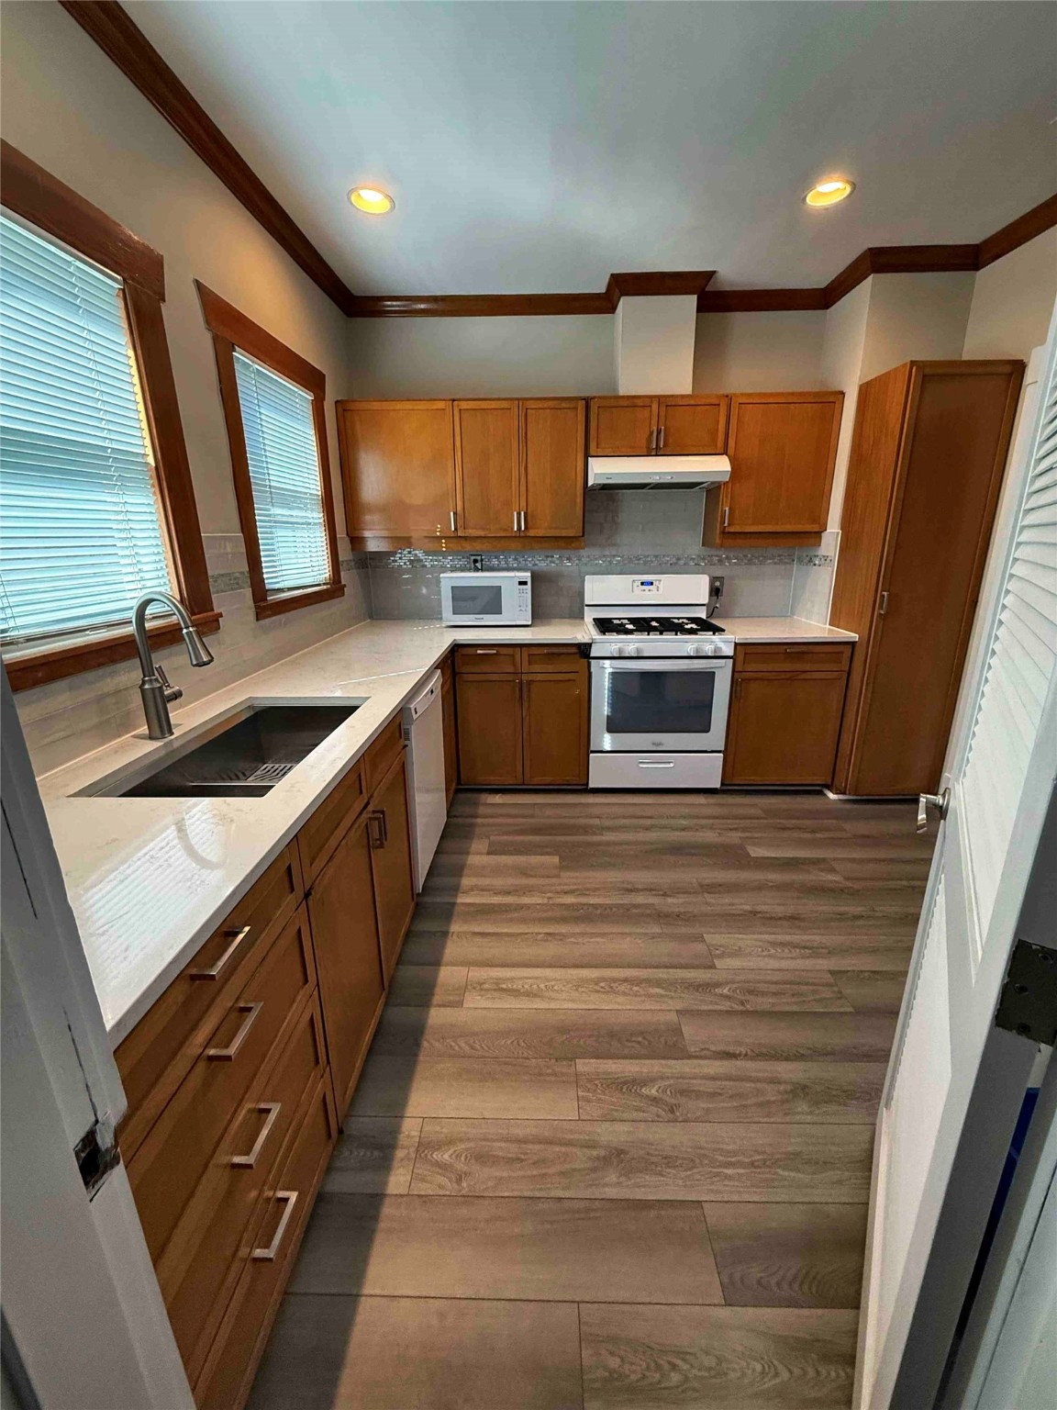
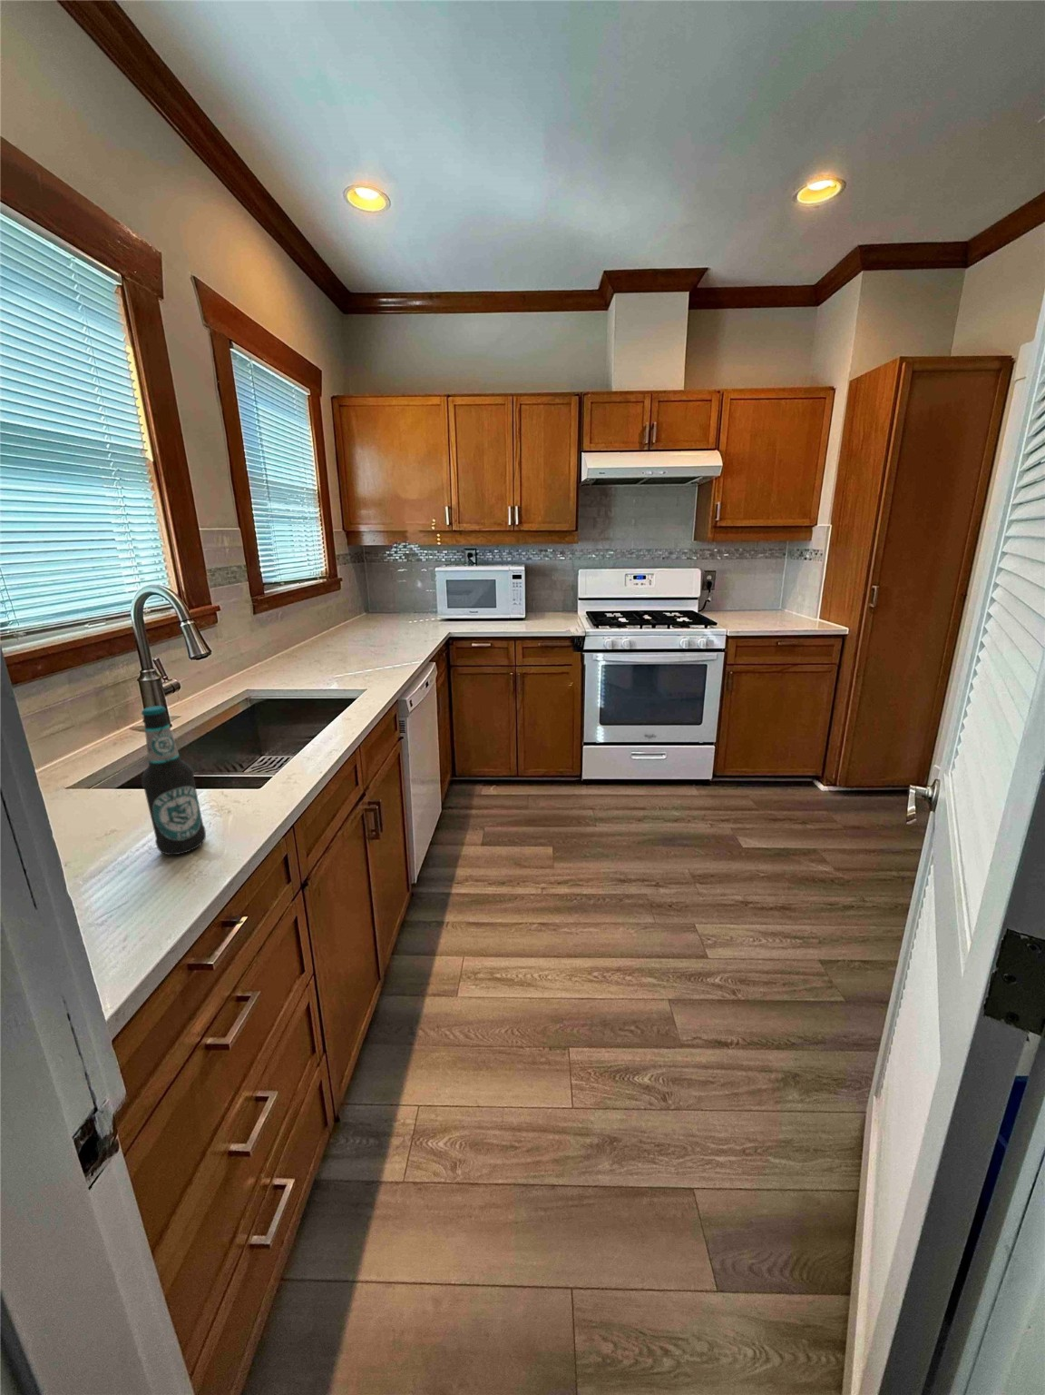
+ bottle (169, 779)
